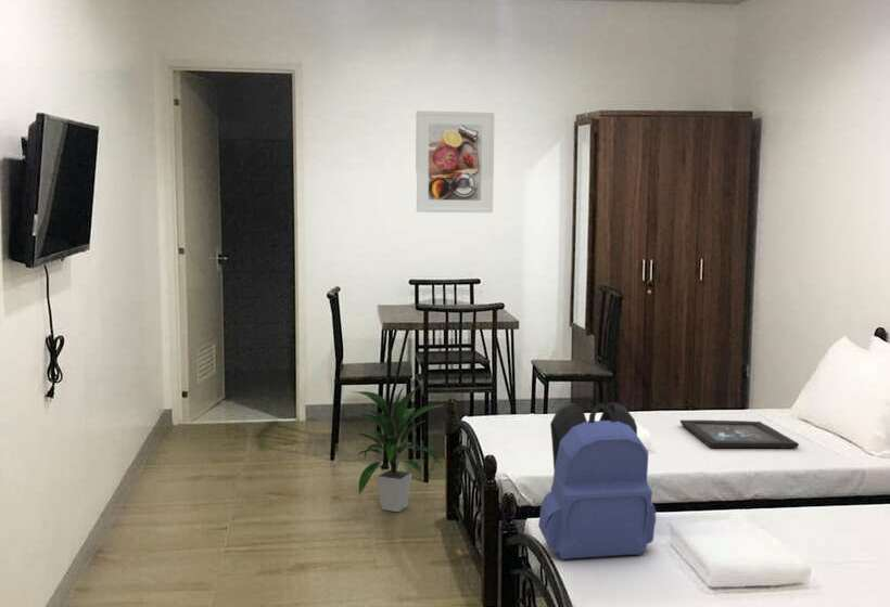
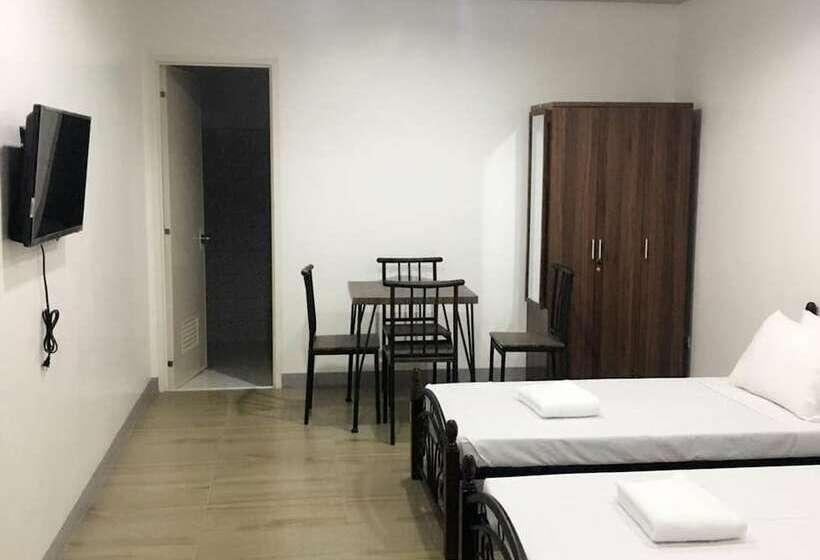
- indoor plant (390, 444)
- tray (736, 432)
- backpack (592, 472)
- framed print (455, 162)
